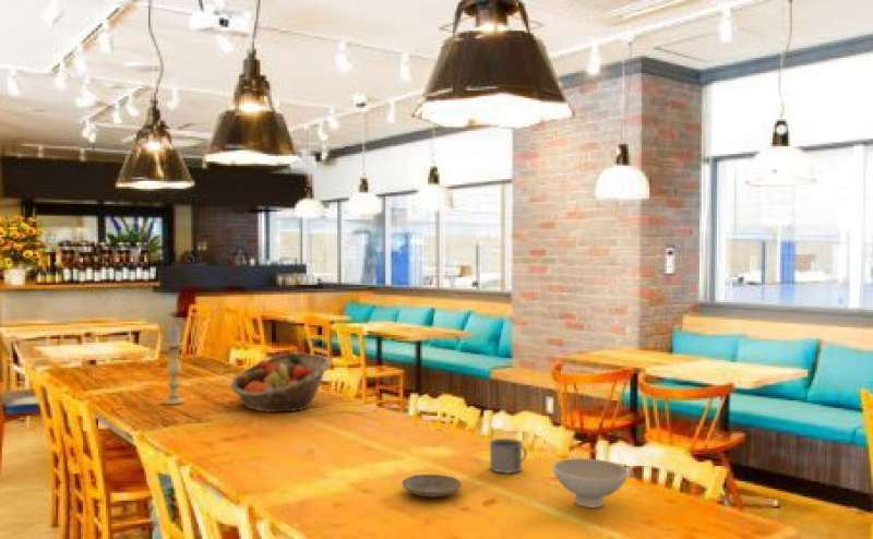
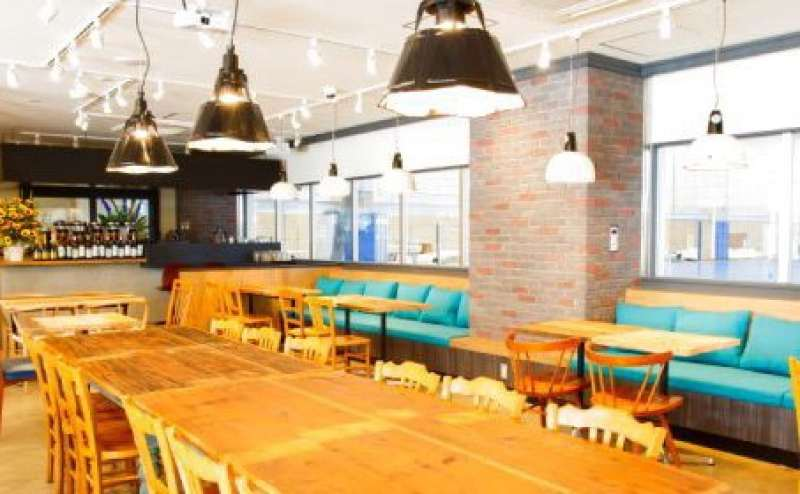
- fruit basket (280, 381)
- plate (431, 487)
- mug (507, 455)
- candle holder (174, 363)
- bowl (589, 484)
